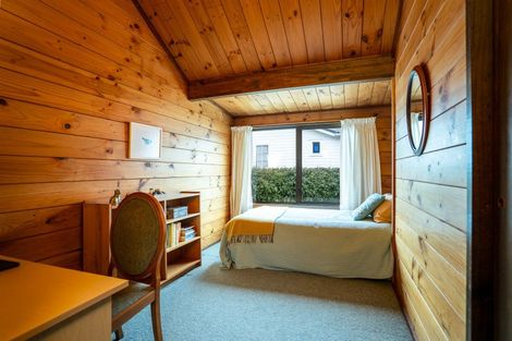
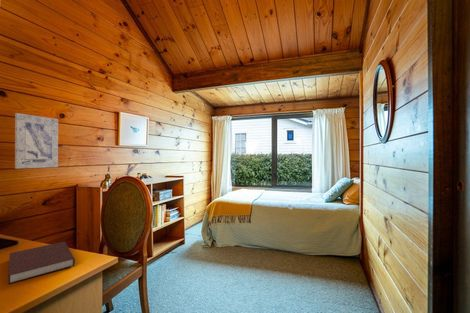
+ wall art (38, 142)
+ notebook (41, 259)
